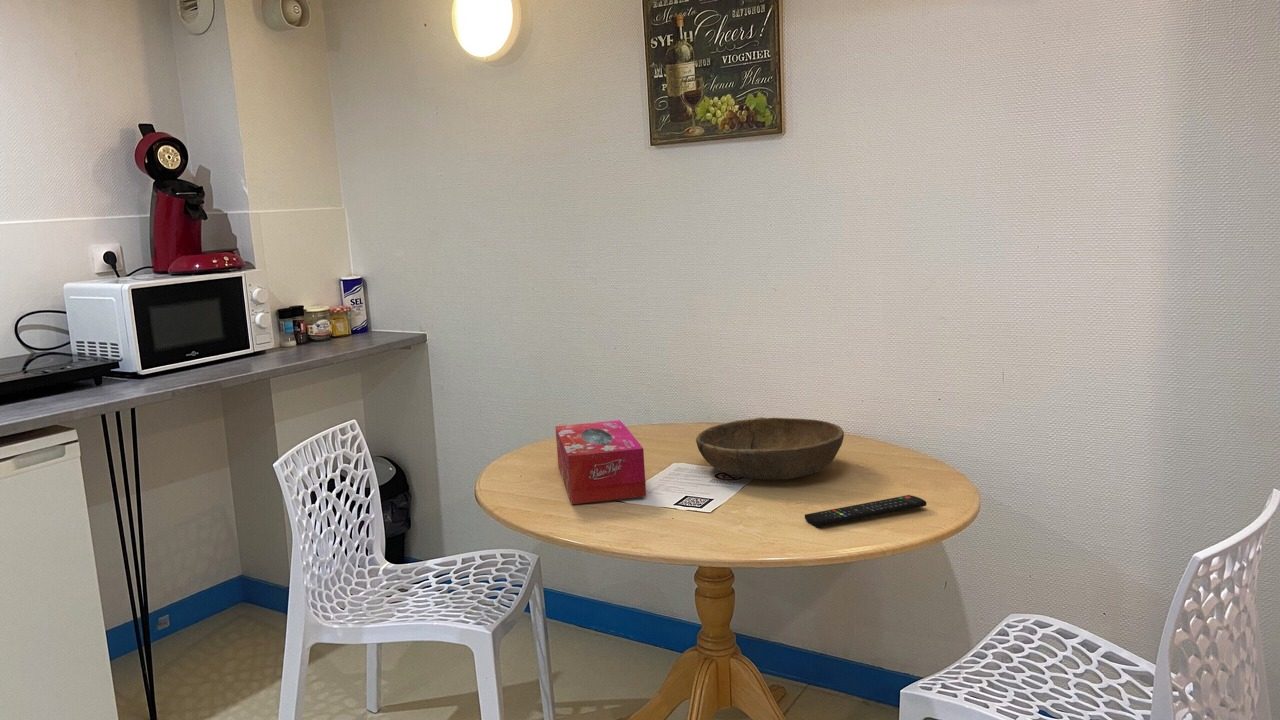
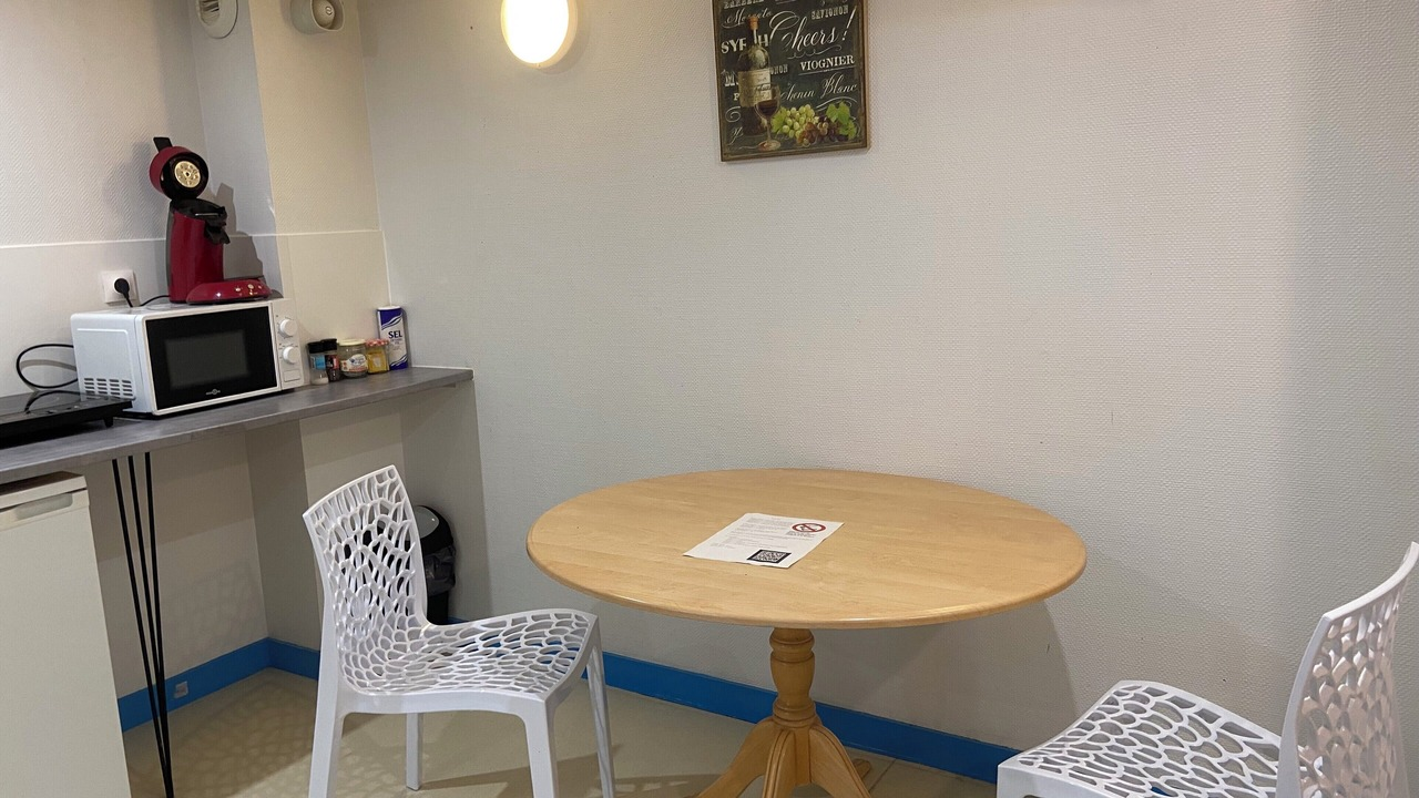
- bowl (769, 450)
- remote control (867, 511)
- tissue box (597, 459)
